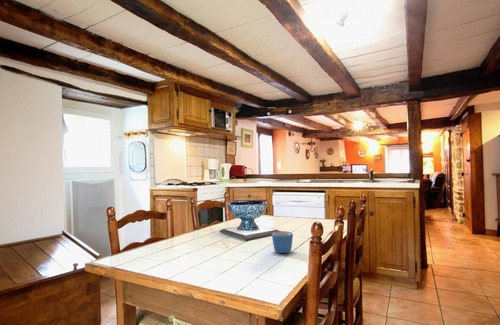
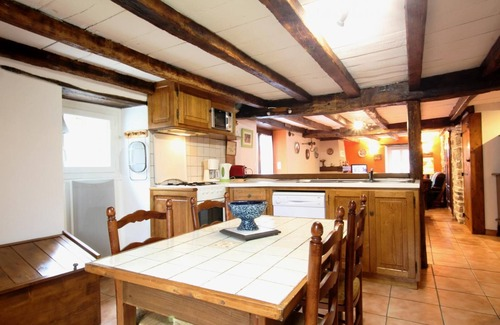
- mug (281, 241)
